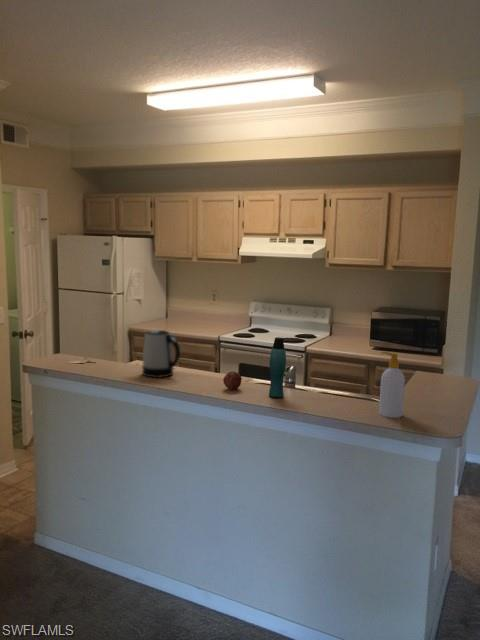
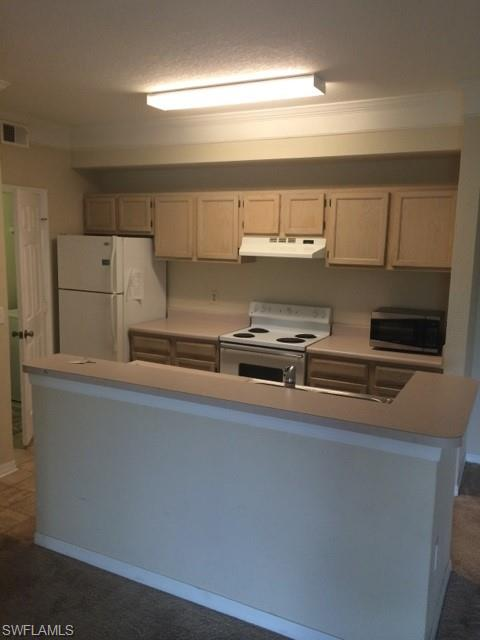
- kettle (161, 352)
- fruit (232, 380)
- bottle (277, 367)
- soap bottle (391, 384)
